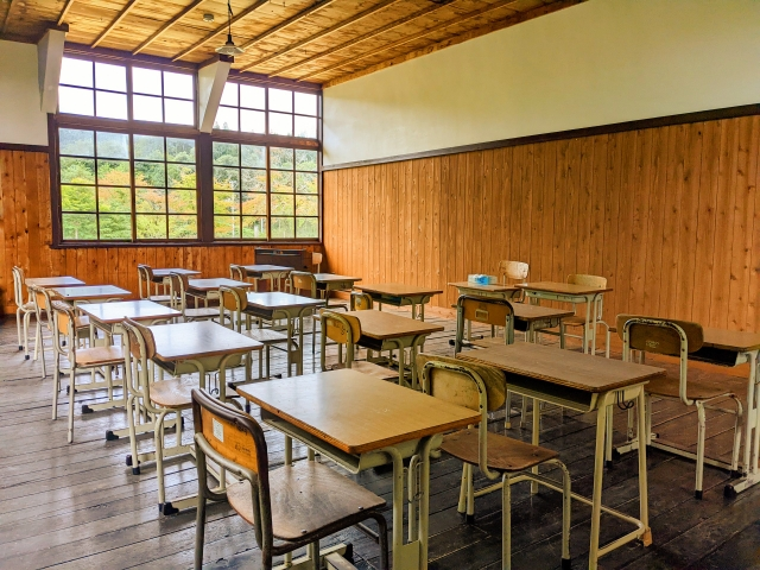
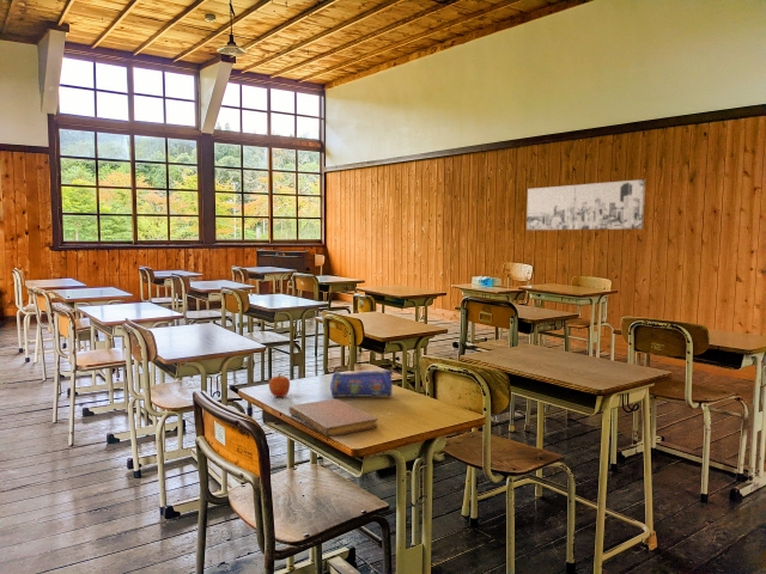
+ wall art (579, 207)
+ notebook (332, 416)
+ pencil case (361, 383)
+ apple (279, 384)
